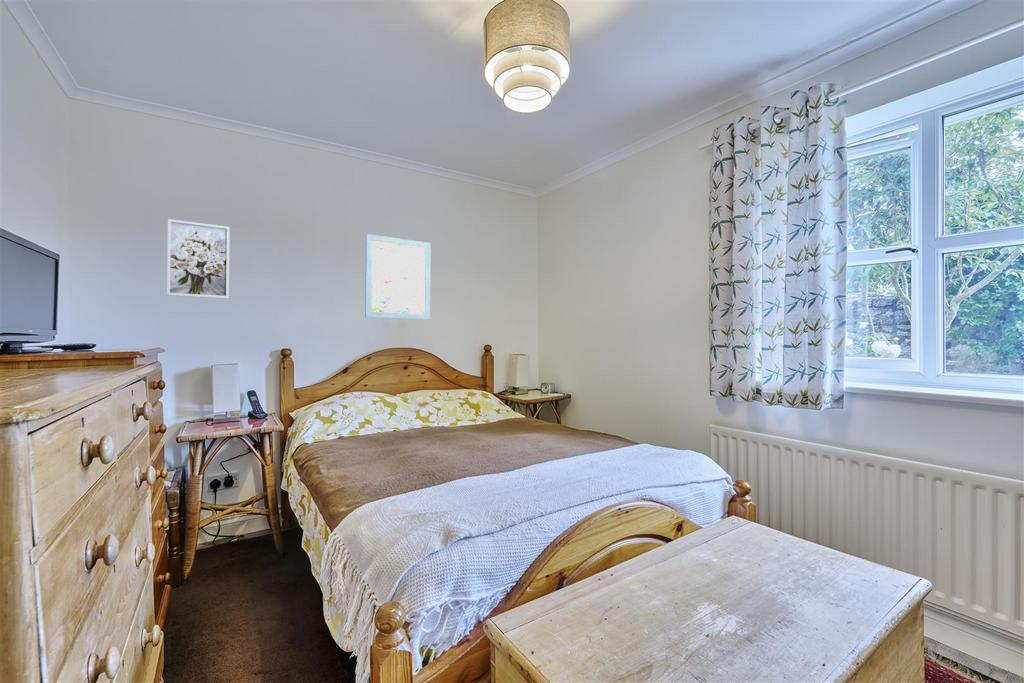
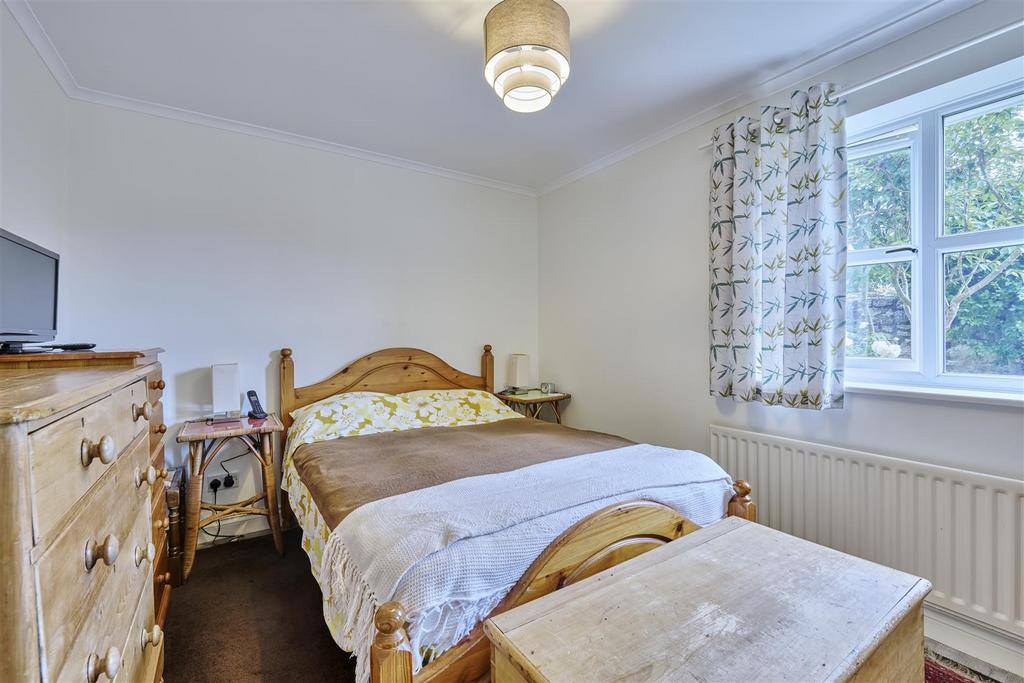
- wall art (199, 260)
- wall art (399, 278)
